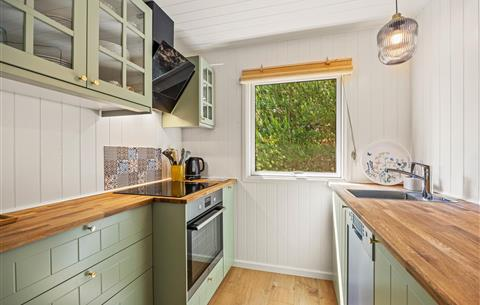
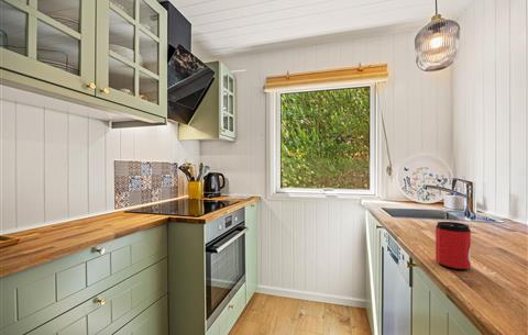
+ can (452, 244)
